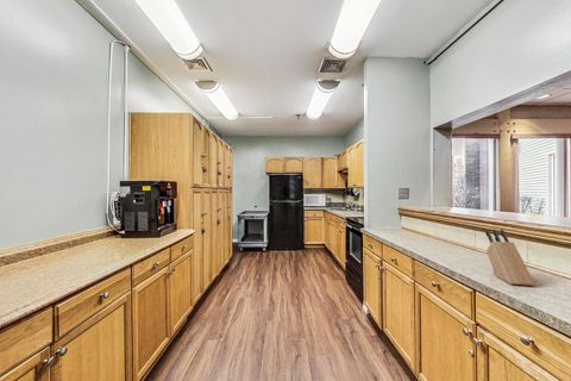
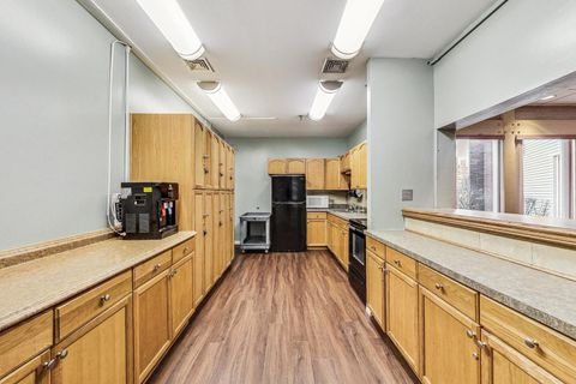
- knife block (506, 254)
